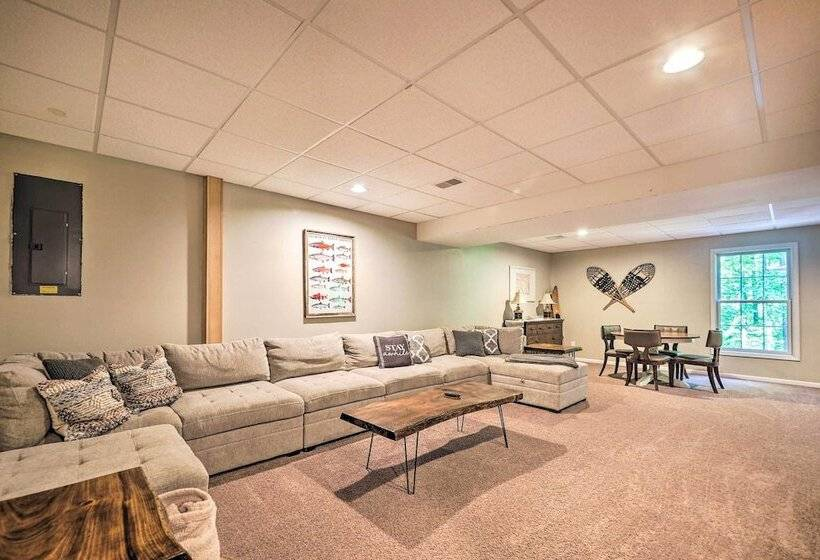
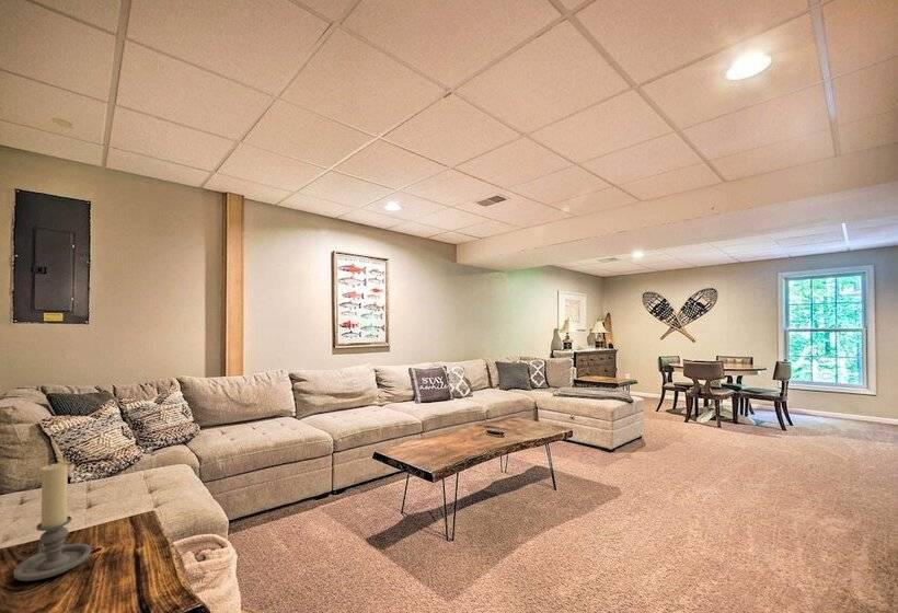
+ candle holder (51, 514)
